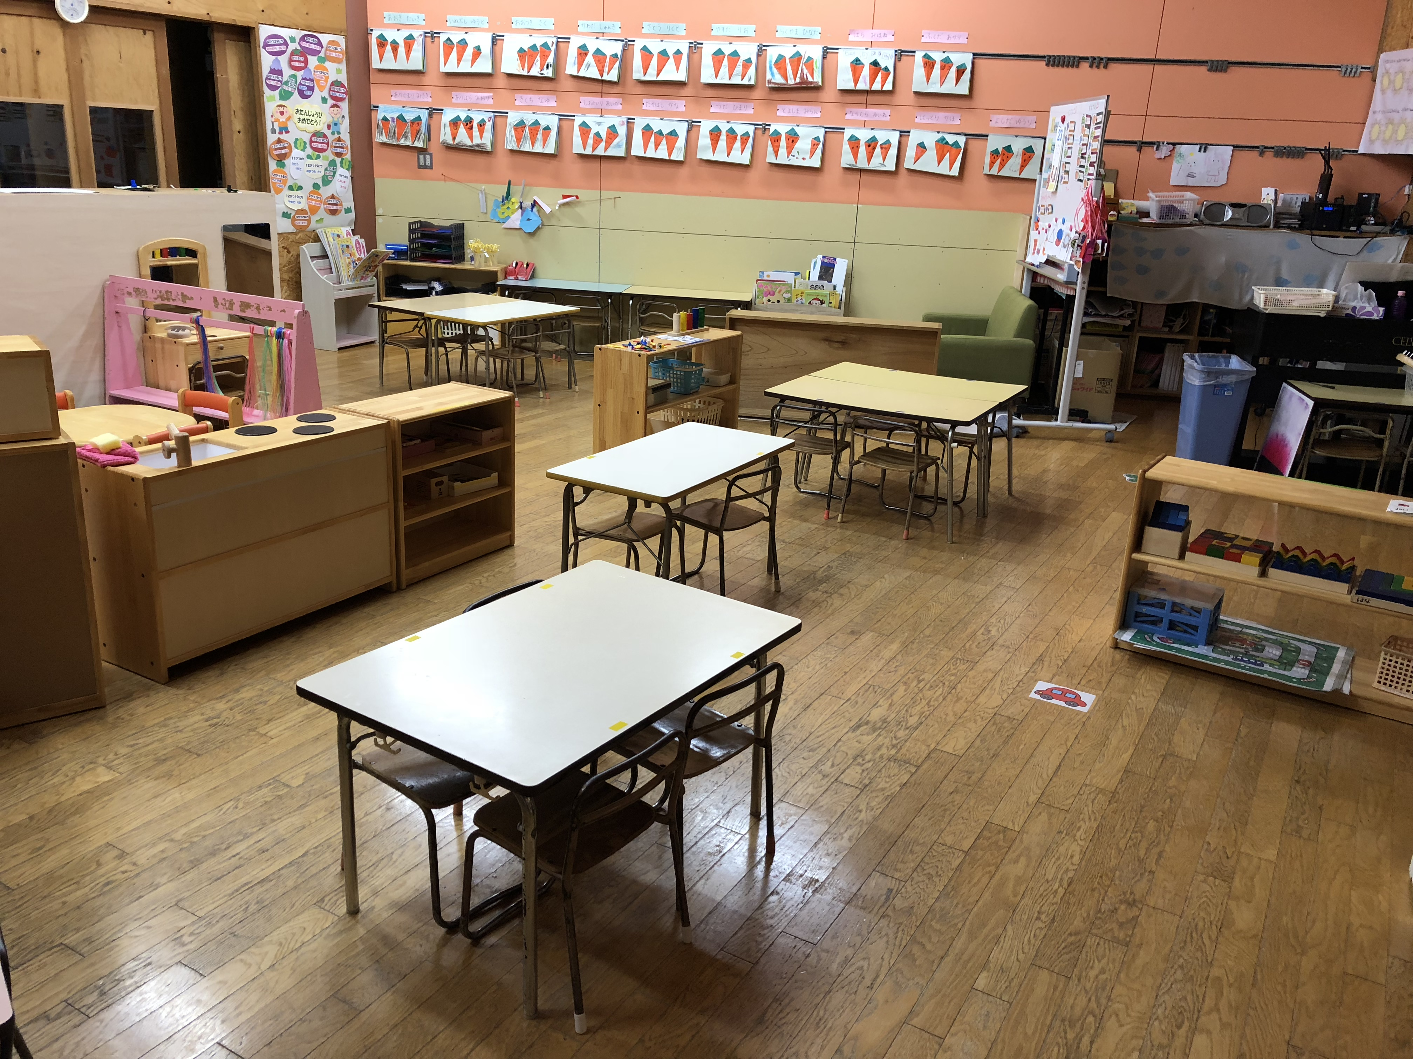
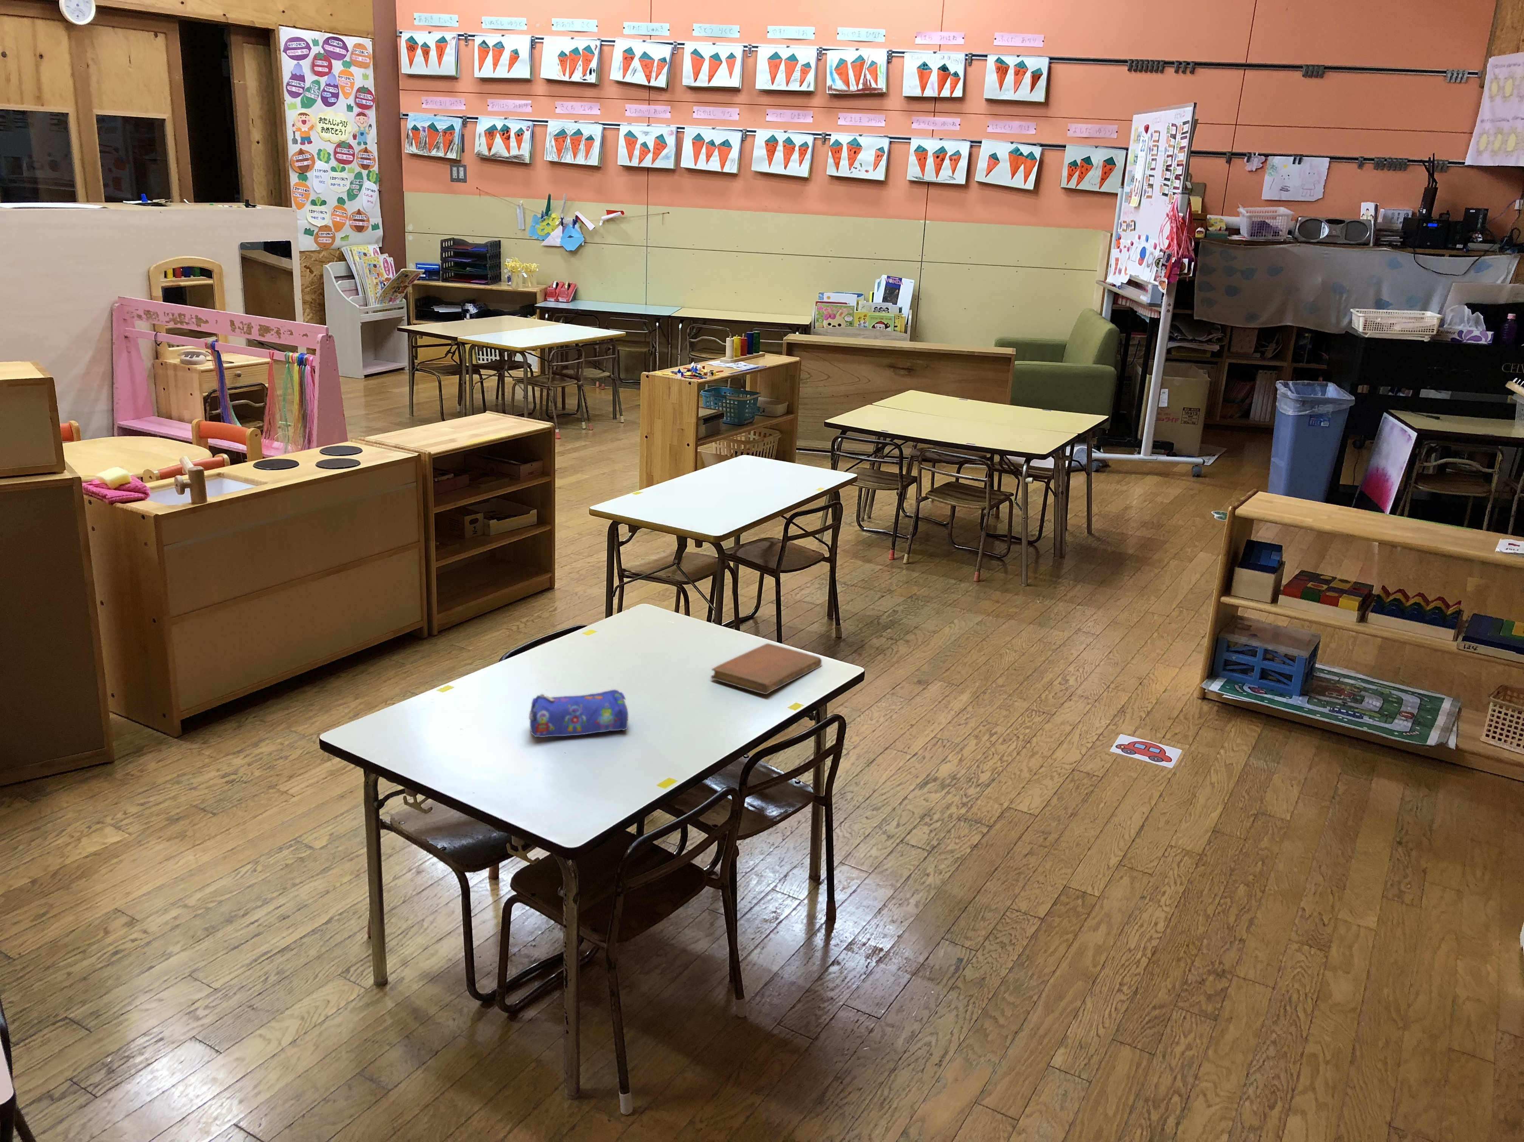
+ pencil case (578, 713)
+ notebook (767, 667)
